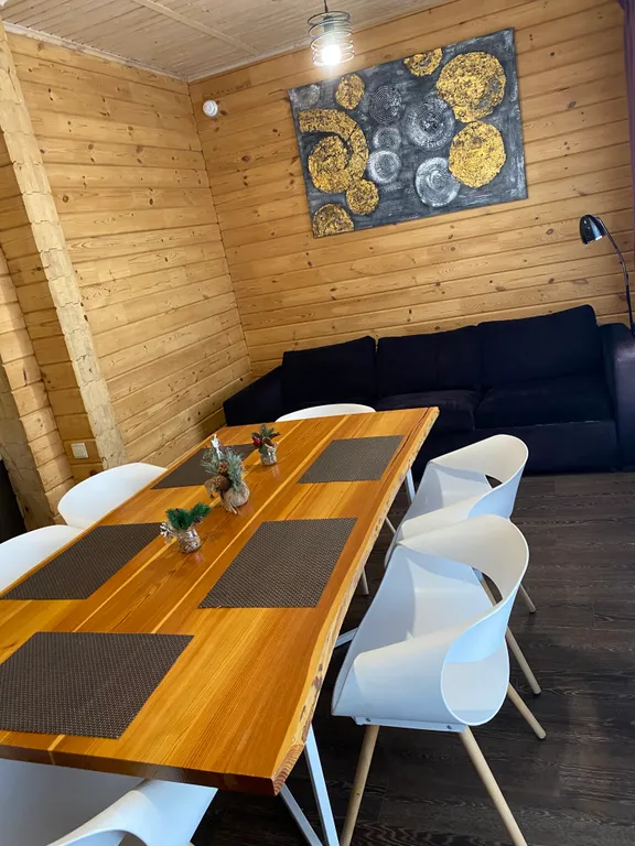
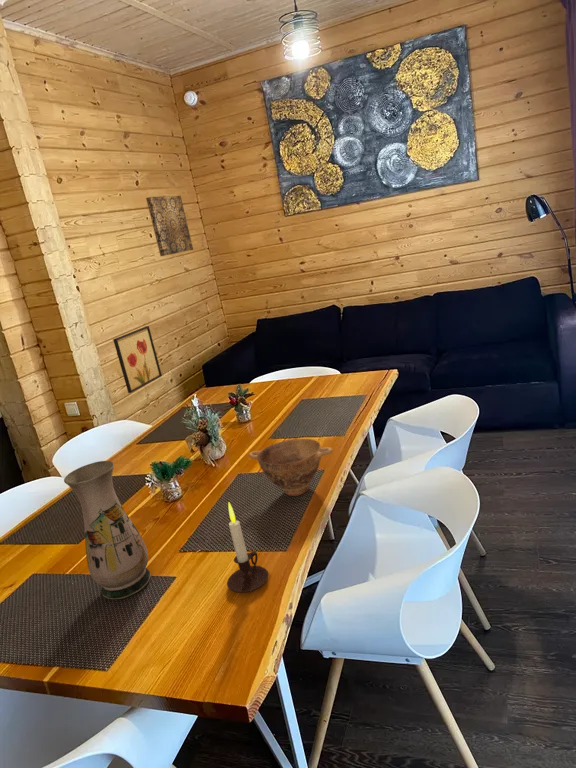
+ vase (109, 529)
+ candle (240, 539)
+ wall art (170, 225)
+ wall art (137, 358)
+ bowl (293, 470)
